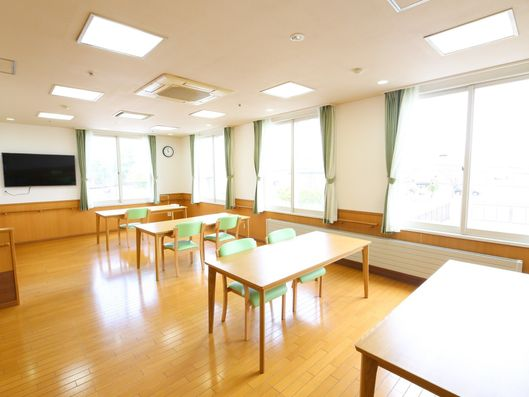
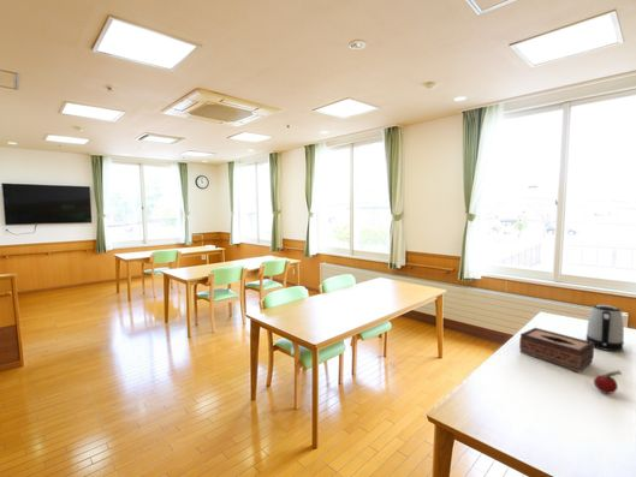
+ fruit (606, 378)
+ tissue box (554, 347)
+ kettle (605, 327)
